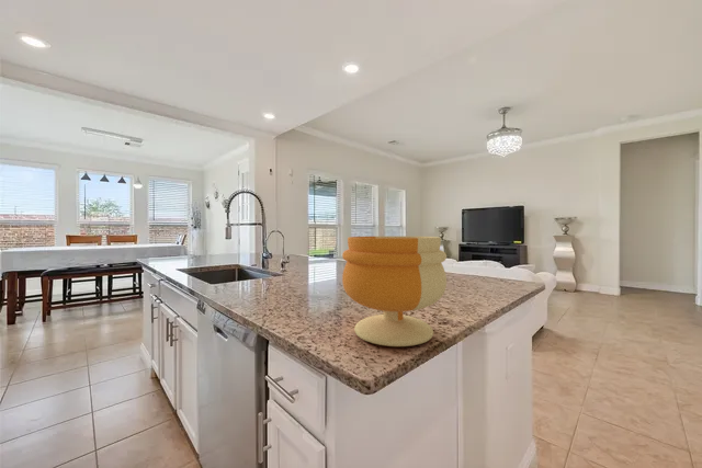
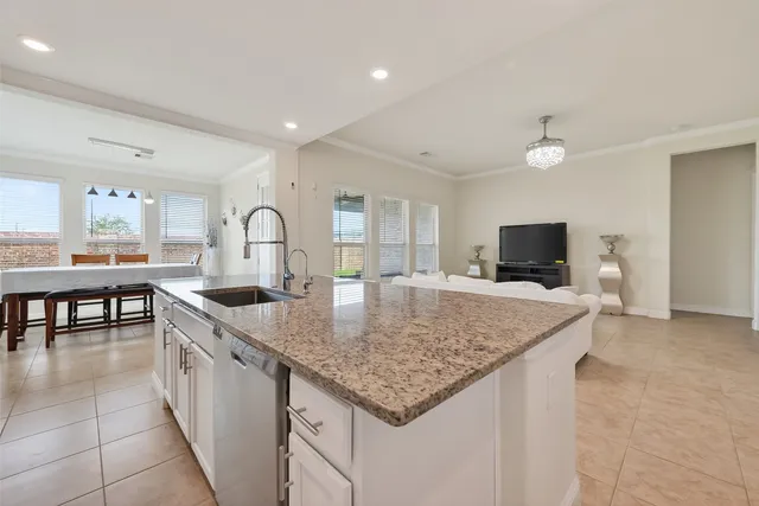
- footed bowl (393, 285)
